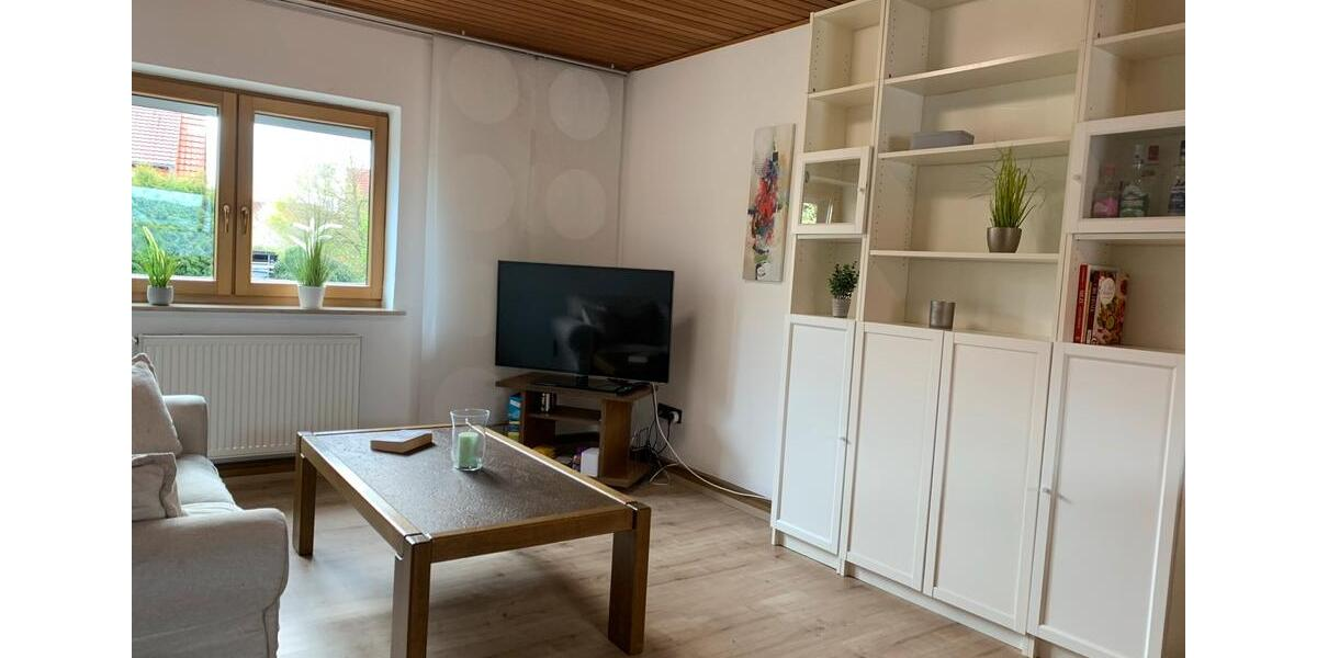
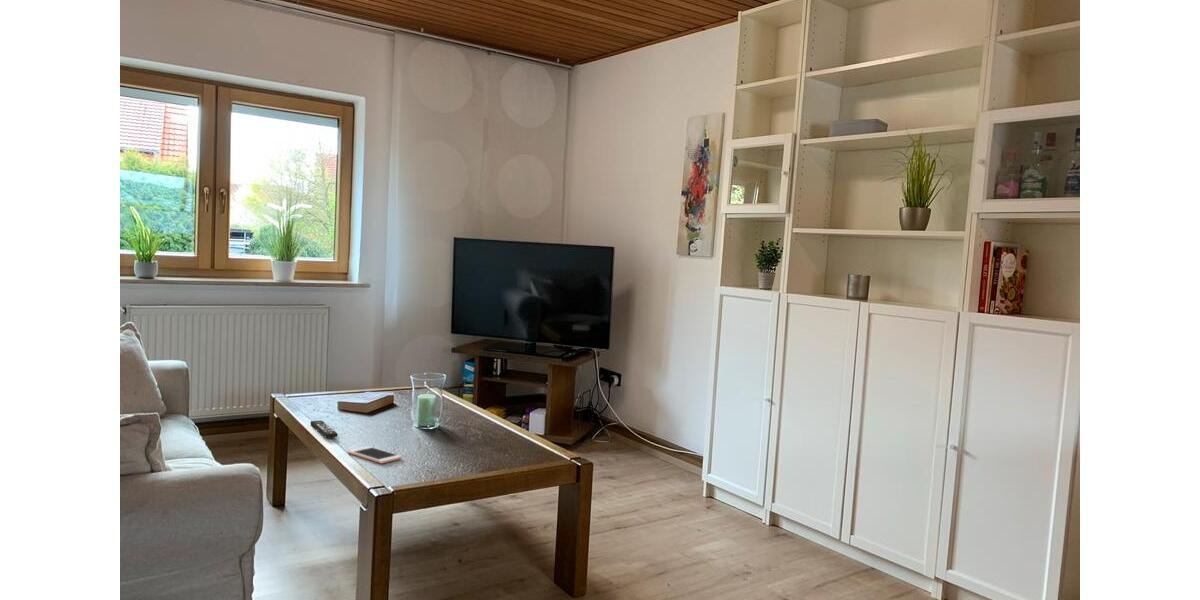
+ remote control (323, 428)
+ cell phone (374, 454)
